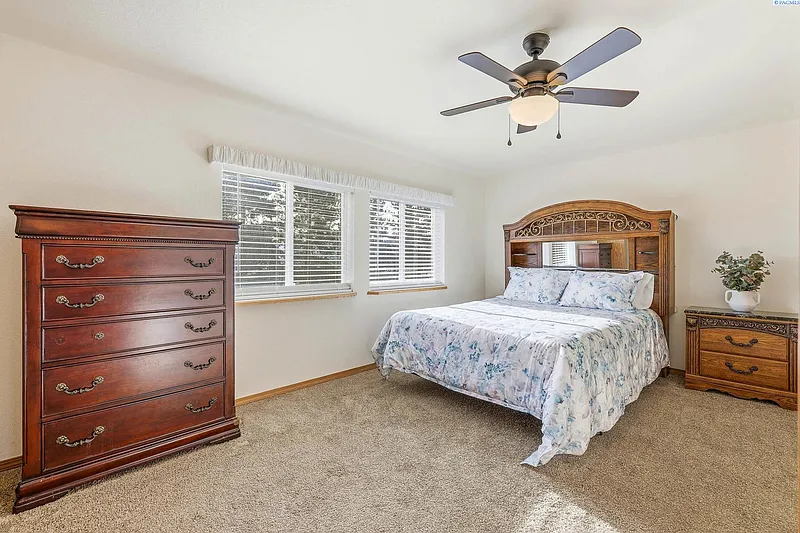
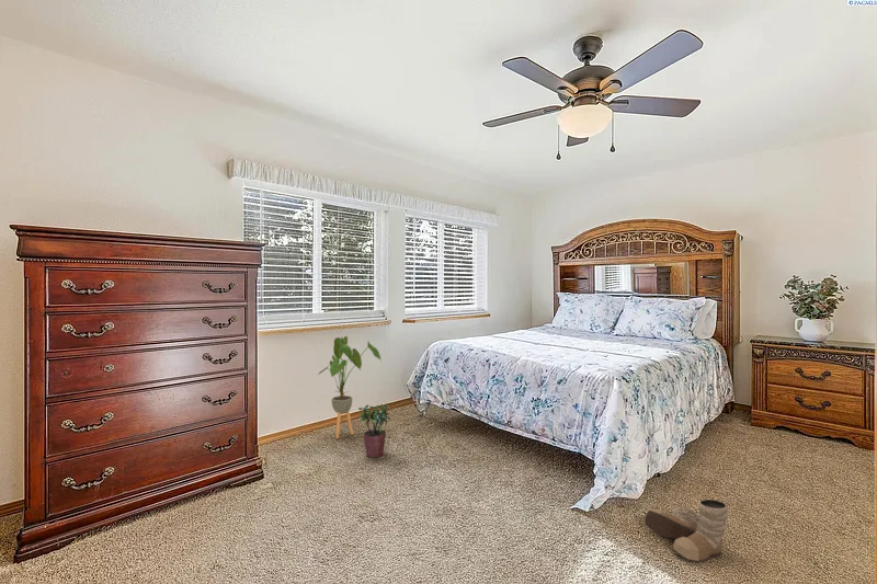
+ potted plant (374, 428)
+ house plant (343, 383)
+ boots (685, 516)
